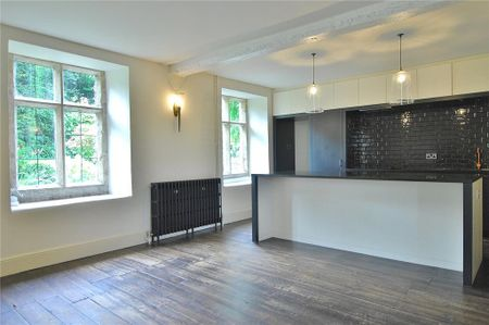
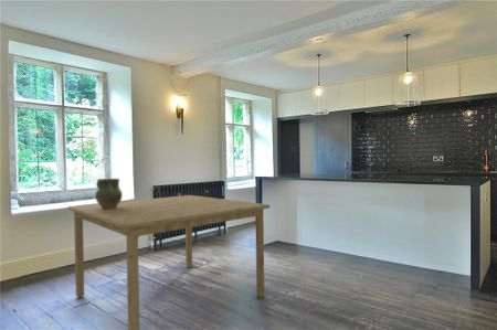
+ dining table (155, 233)
+ ceramic jug (107, 193)
